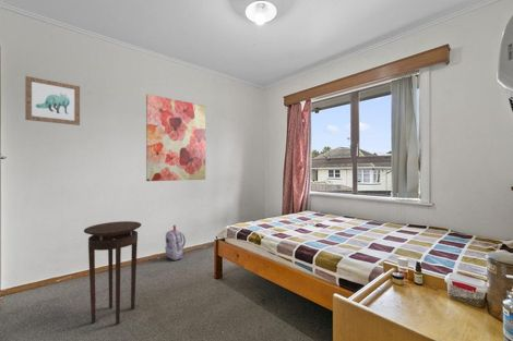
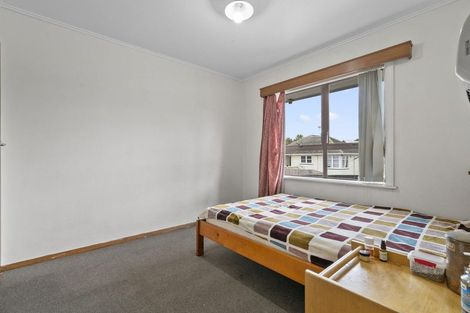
- wall art (53, 101)
- stool (116, 270)
- wall art (178, 139)
- backpack (176, 241)
